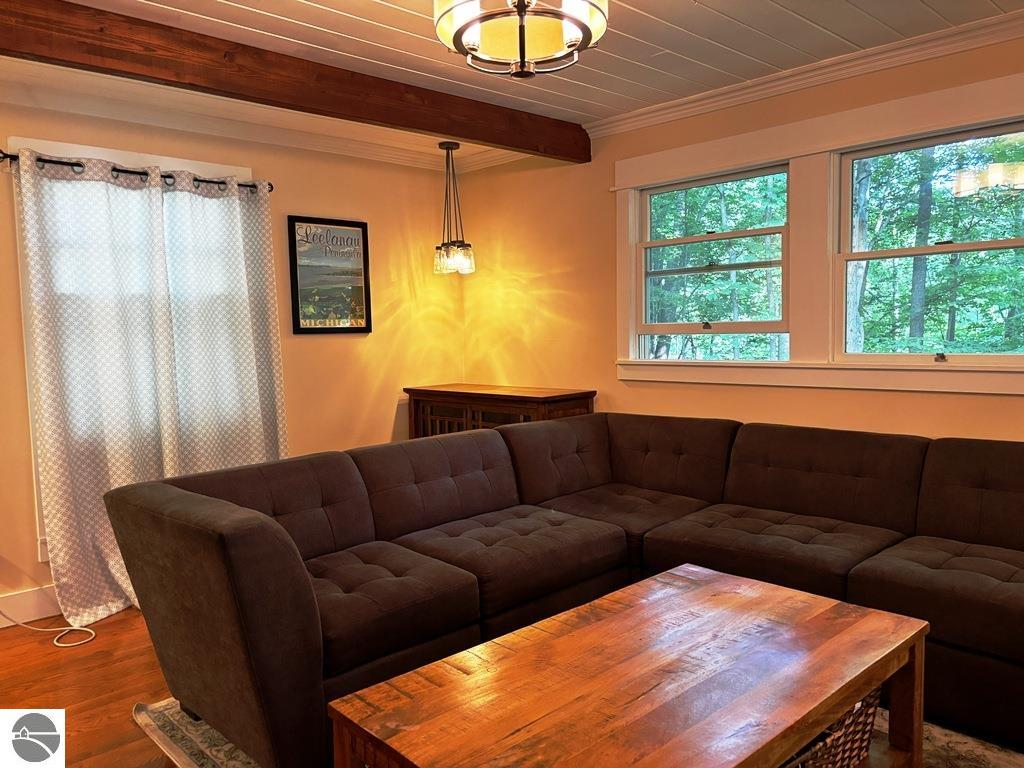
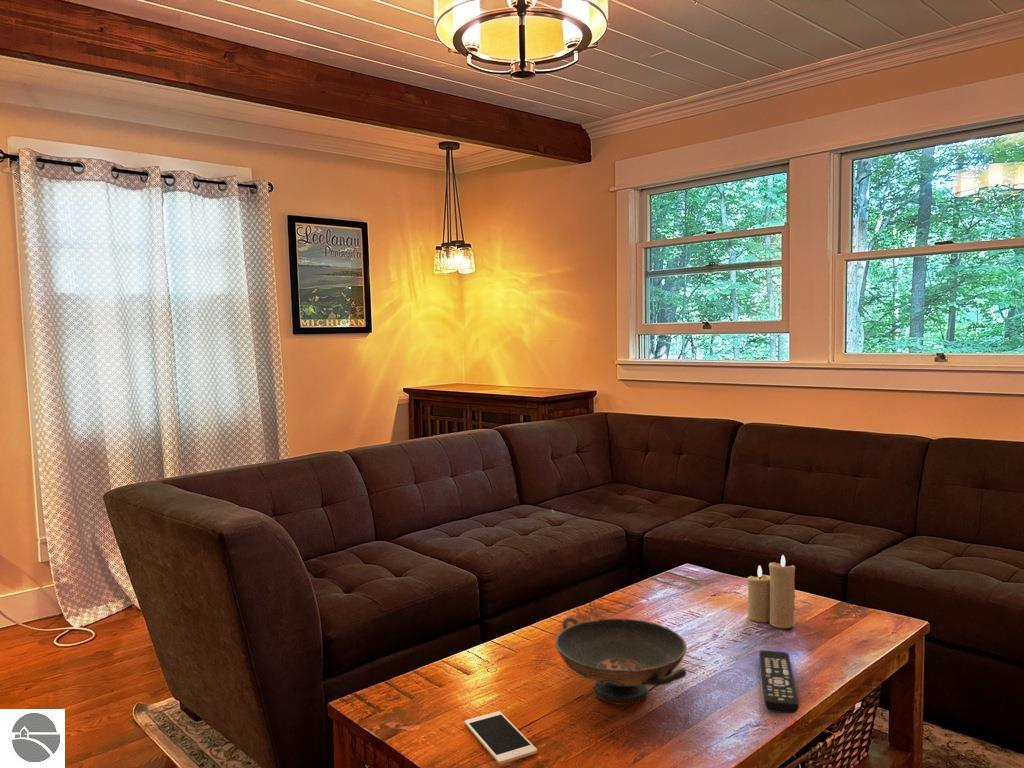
+ remote control (777, 679)
+ cell phone (499, 736)
+ candle (770, 586)
+ decorative bowl (620, 665)
